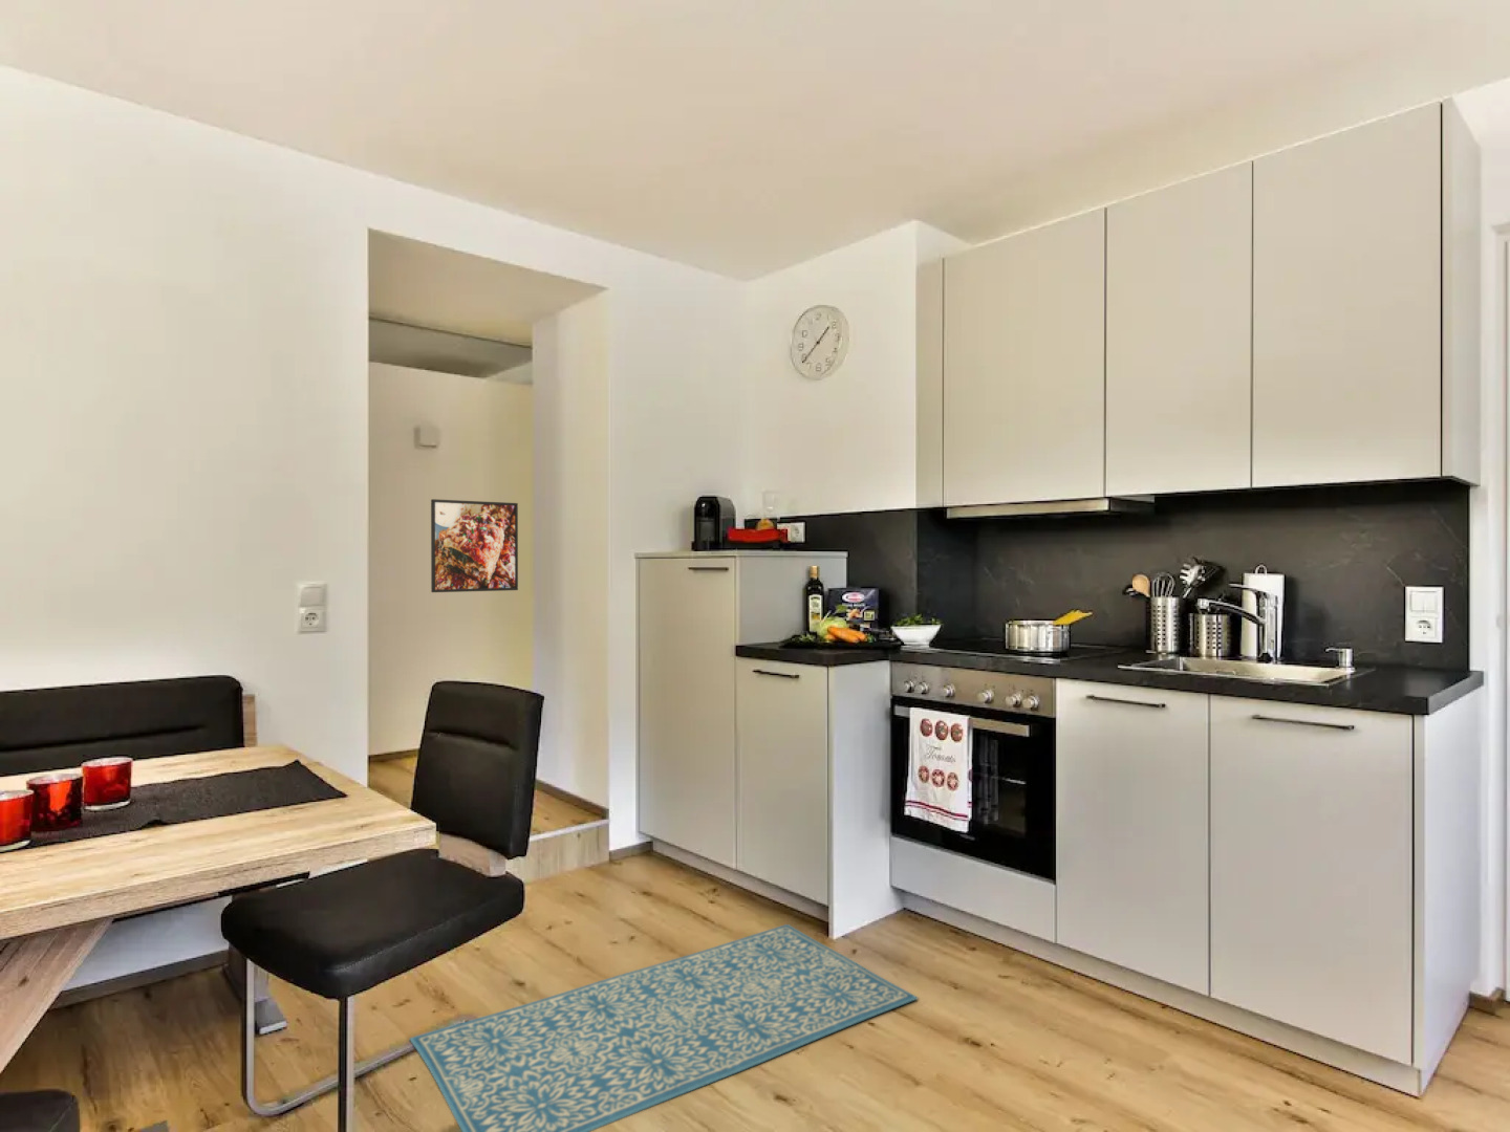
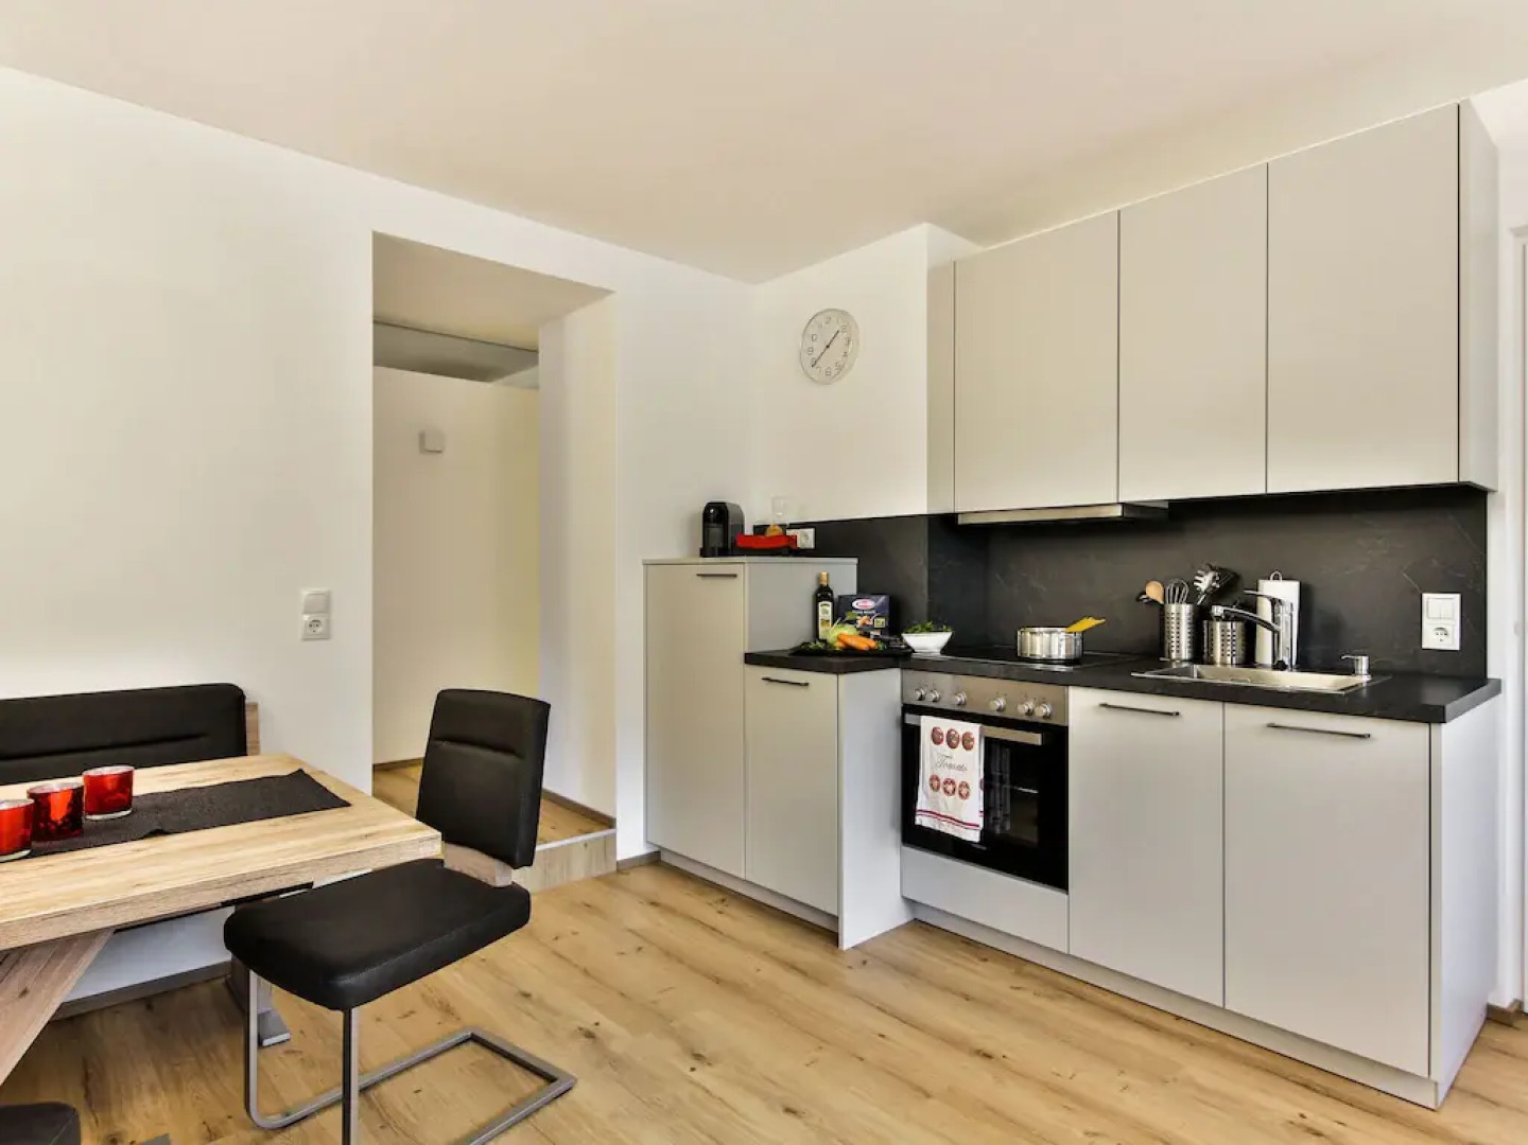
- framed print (476, 546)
- rug (674, 1017)
